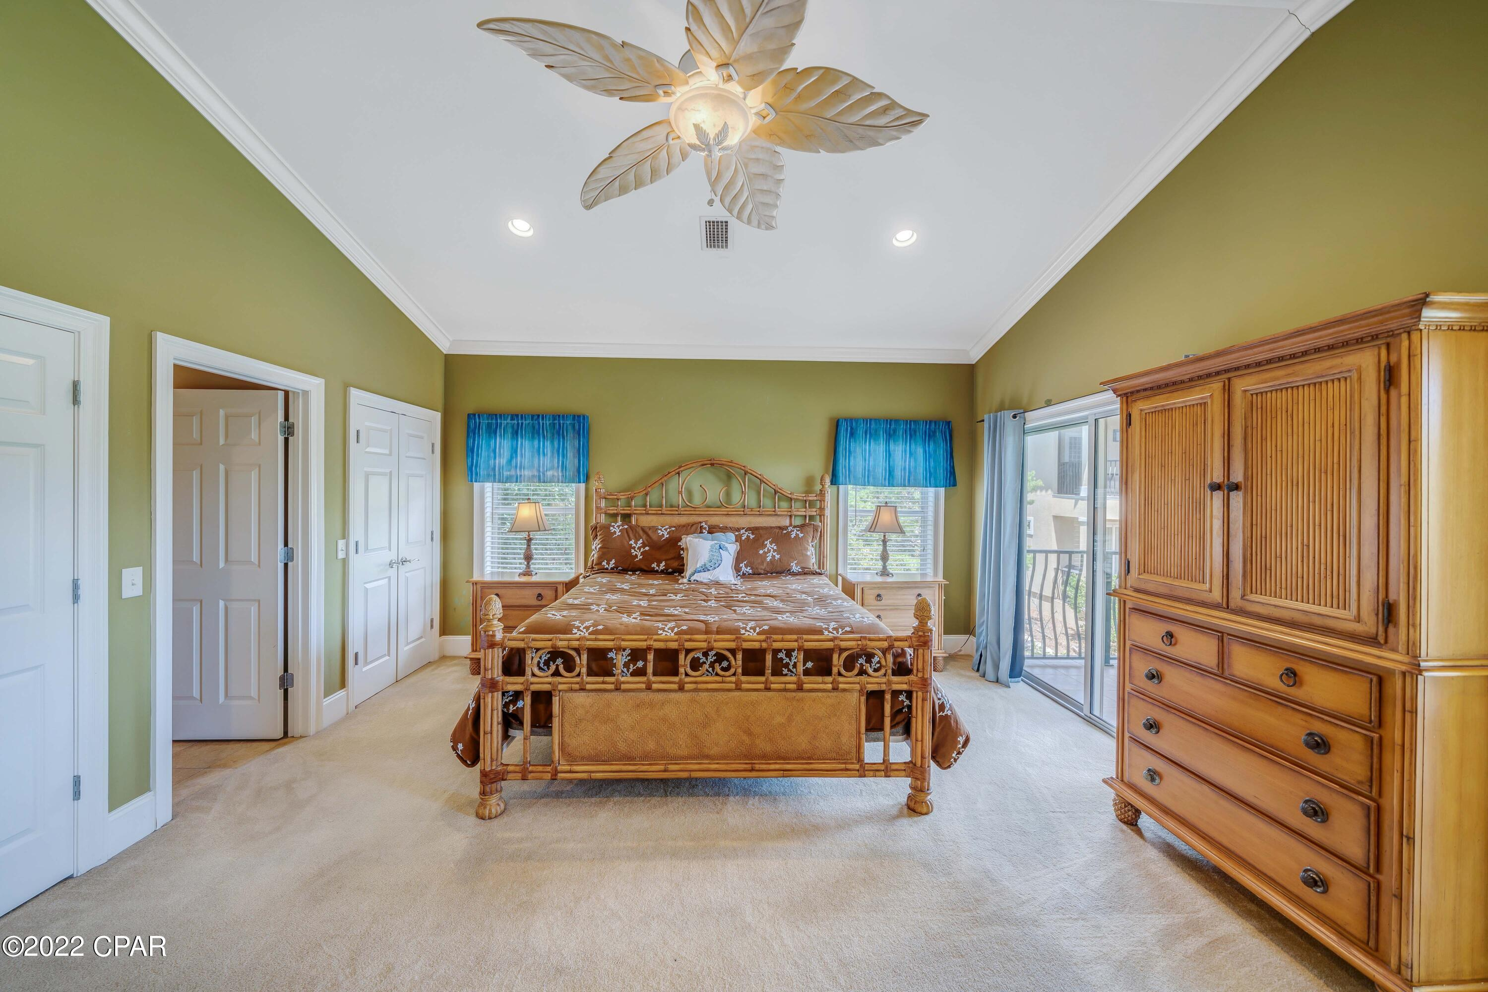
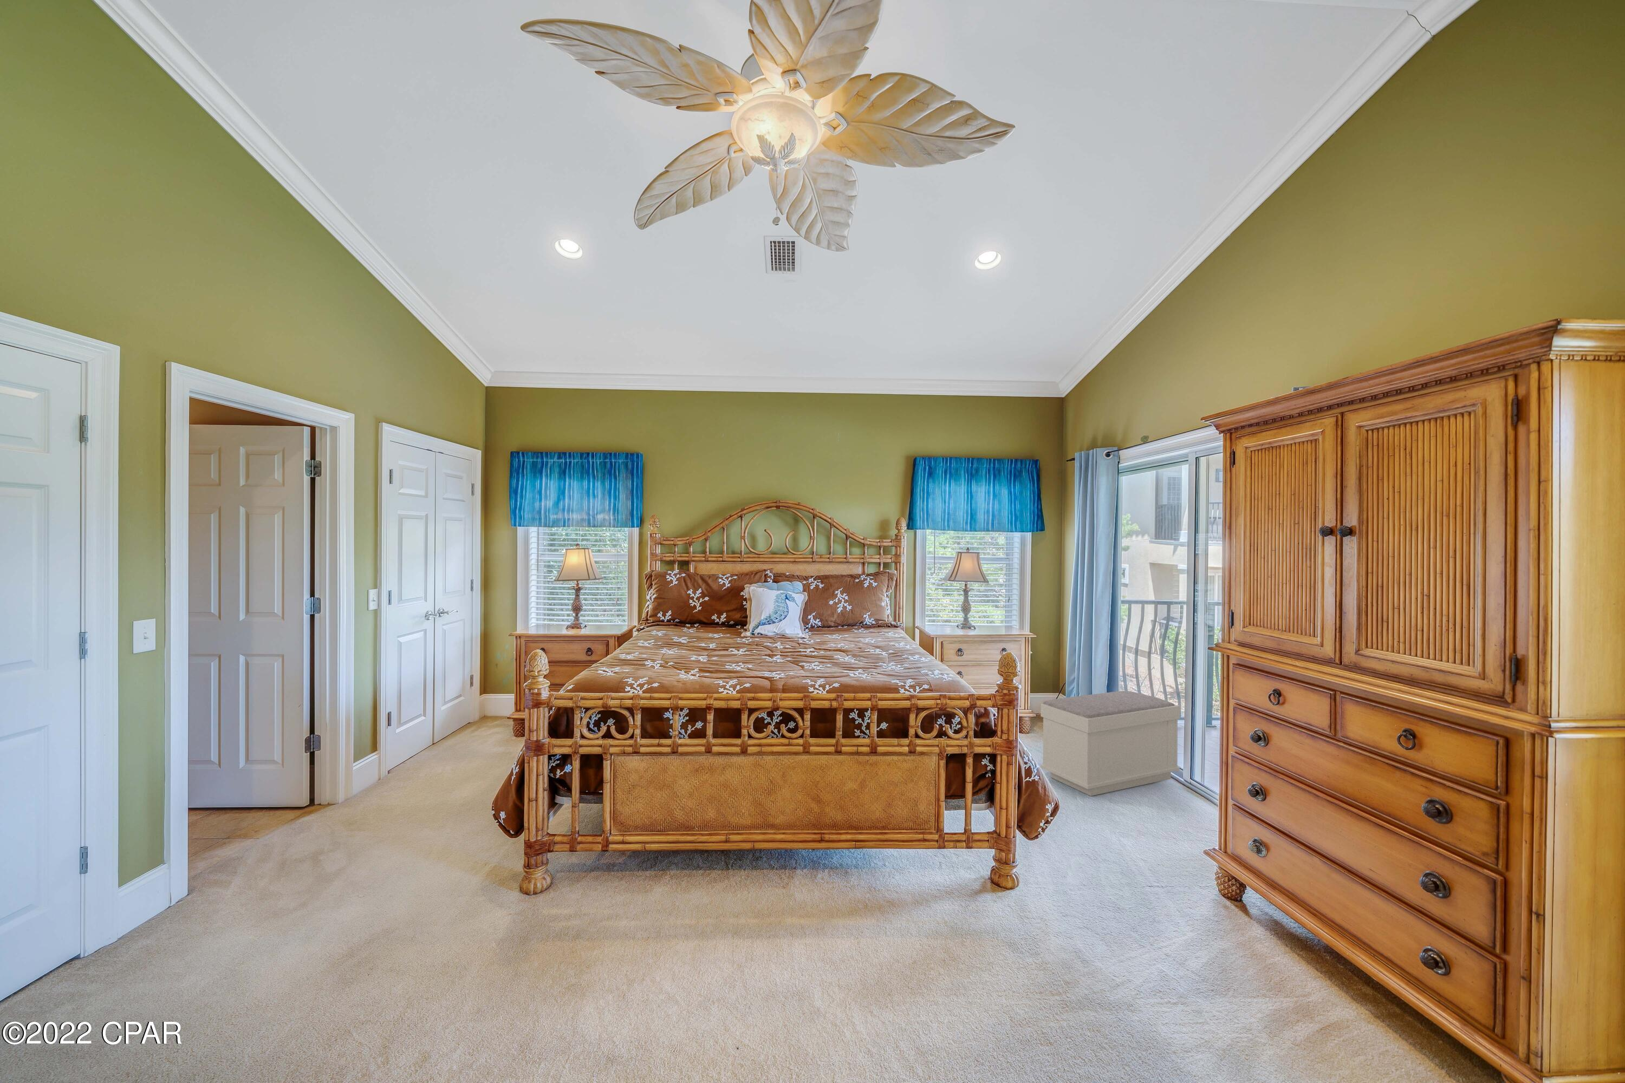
+ bench (1109, 739)
